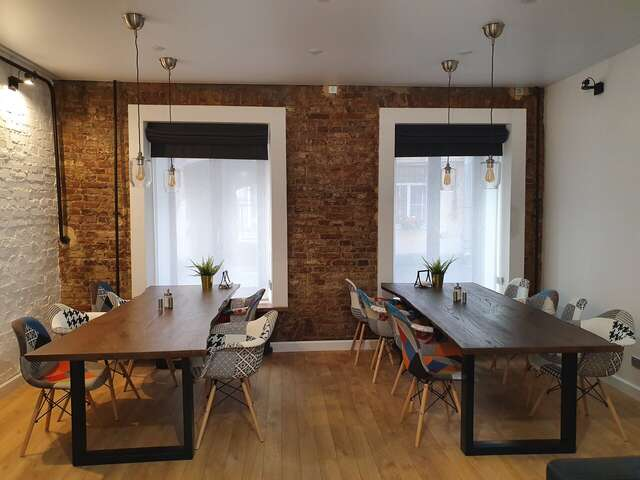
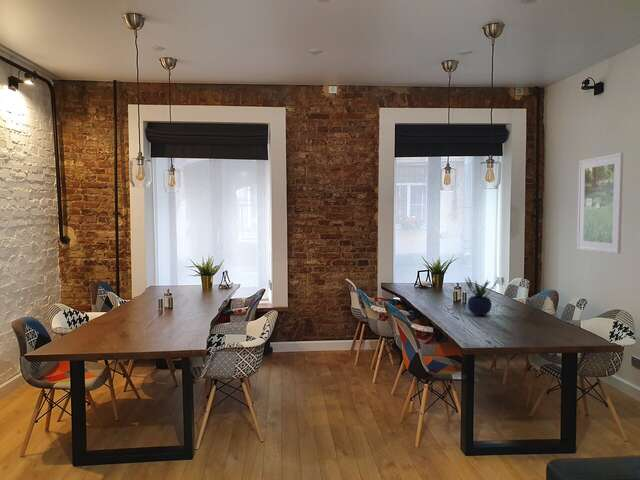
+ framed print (598, 204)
+ potted plant (478, 295)
